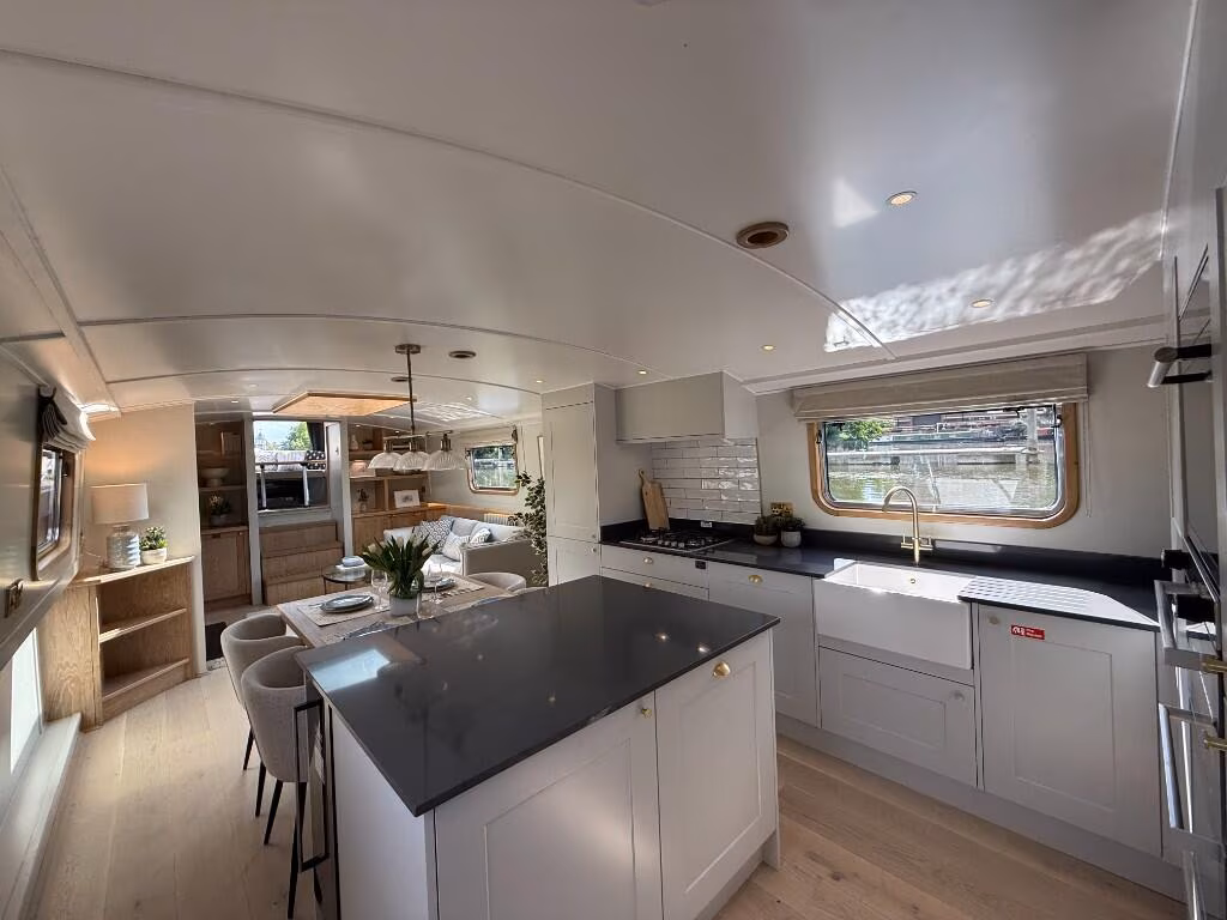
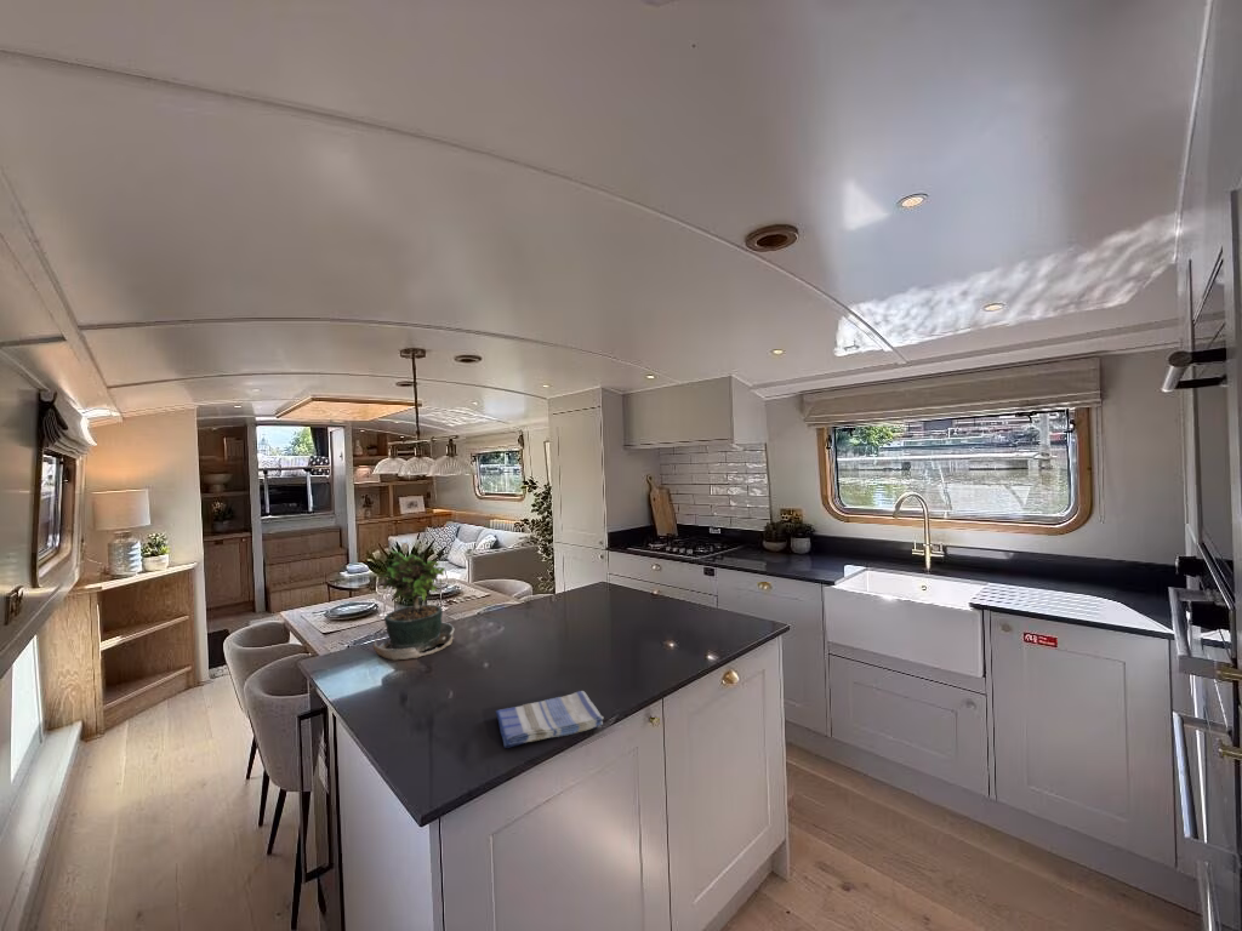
+ dish towel (548, 715)
+ potted plant (414, 595)
